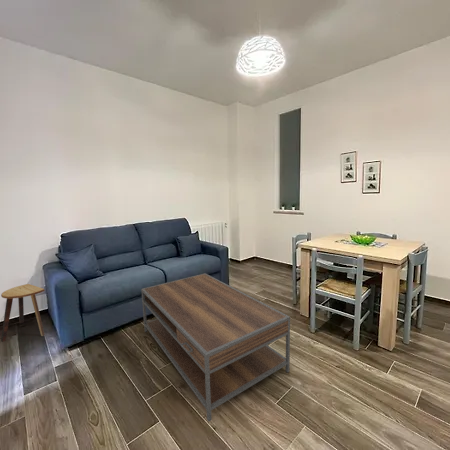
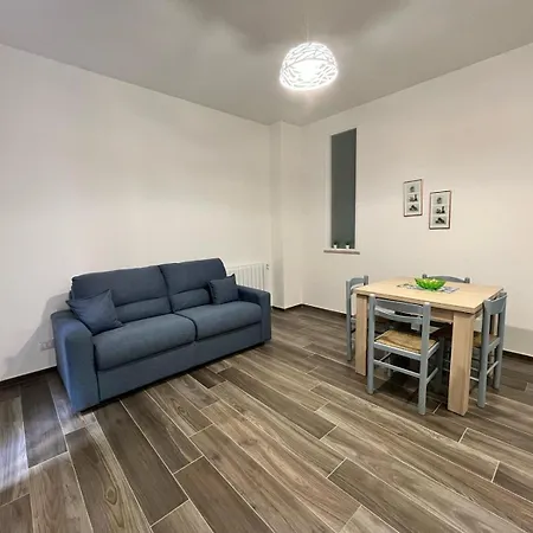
- coffee table (204, 325)
- stool (21, 310)
